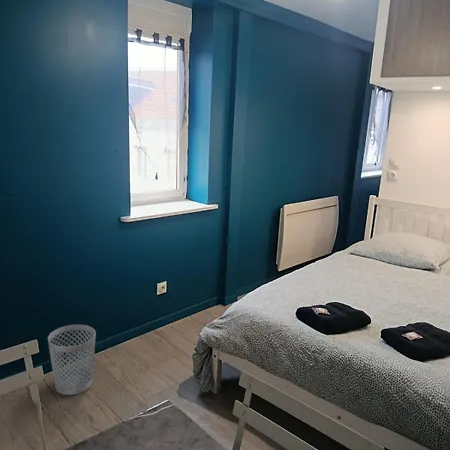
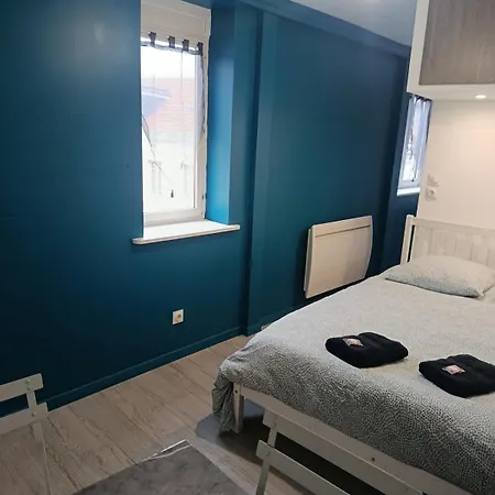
- wastebasket (73, 360)
